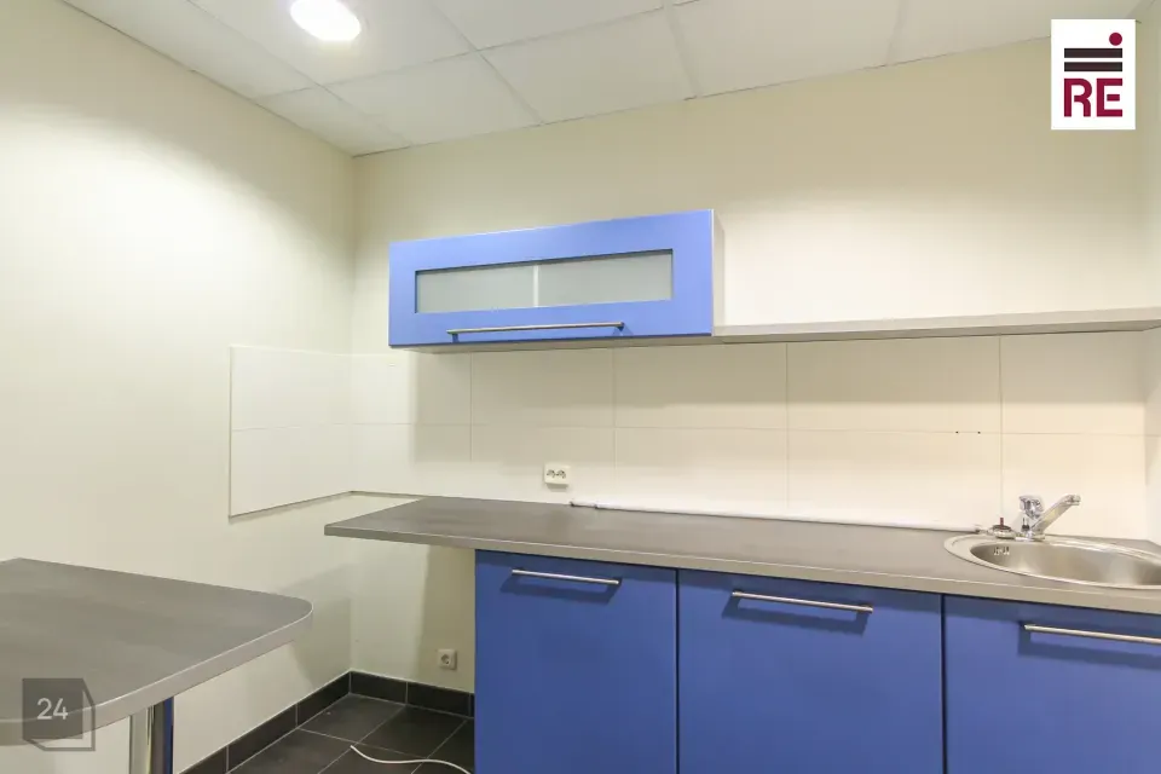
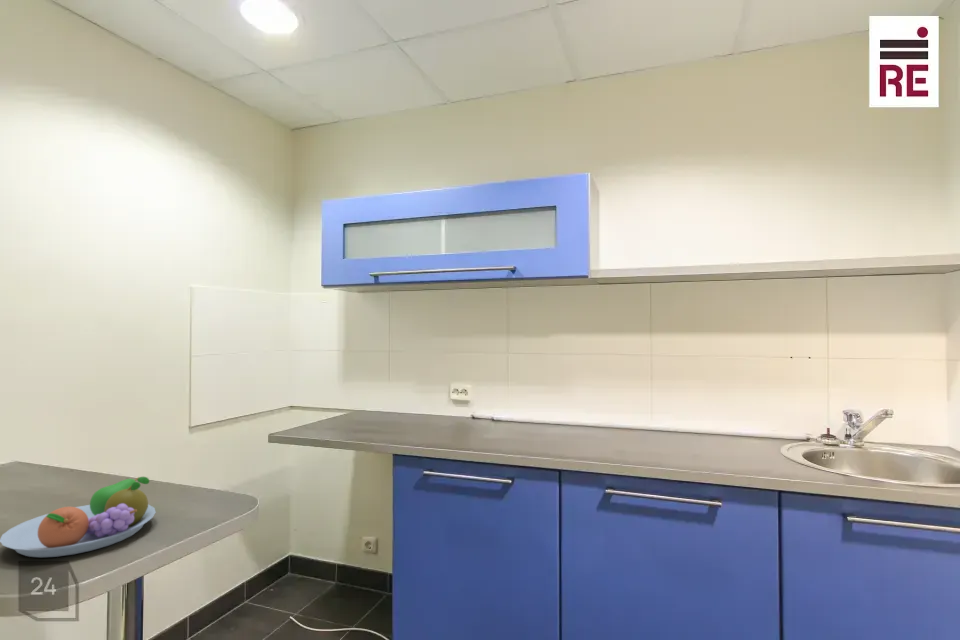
+ fruit bowl (90, 509)
